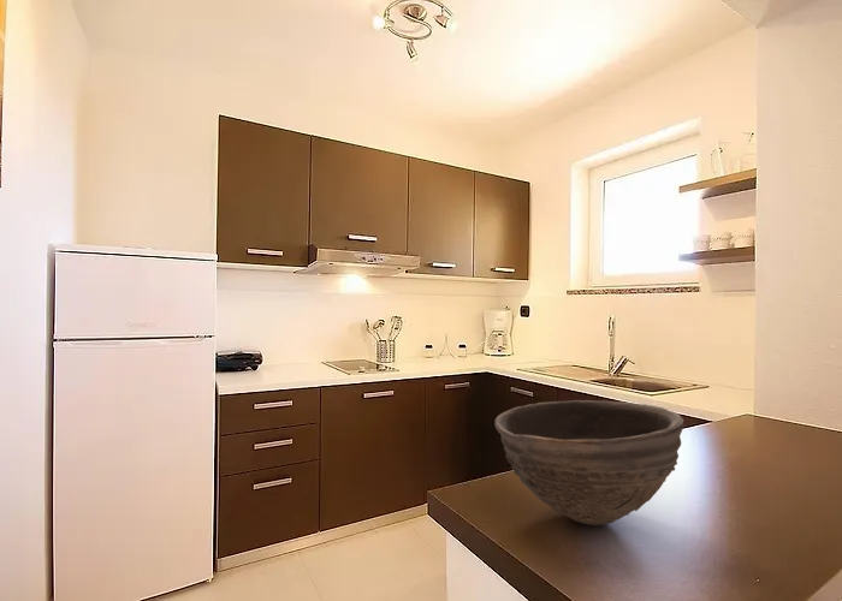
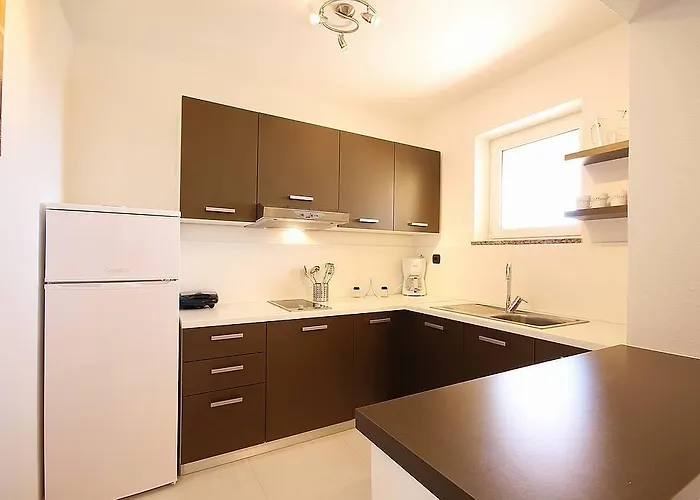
- bowl (582, 462)
